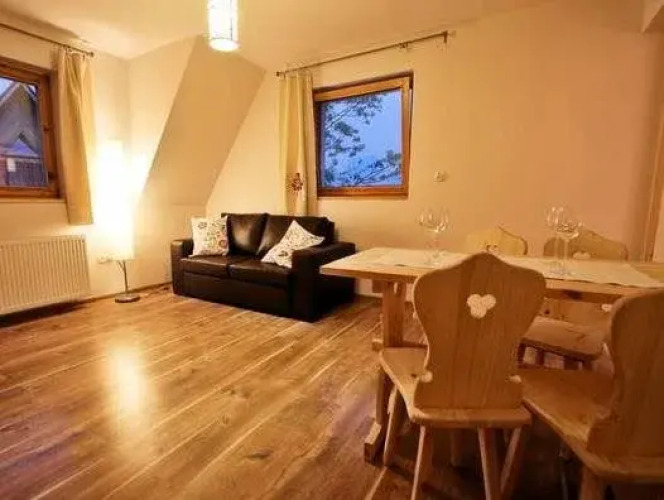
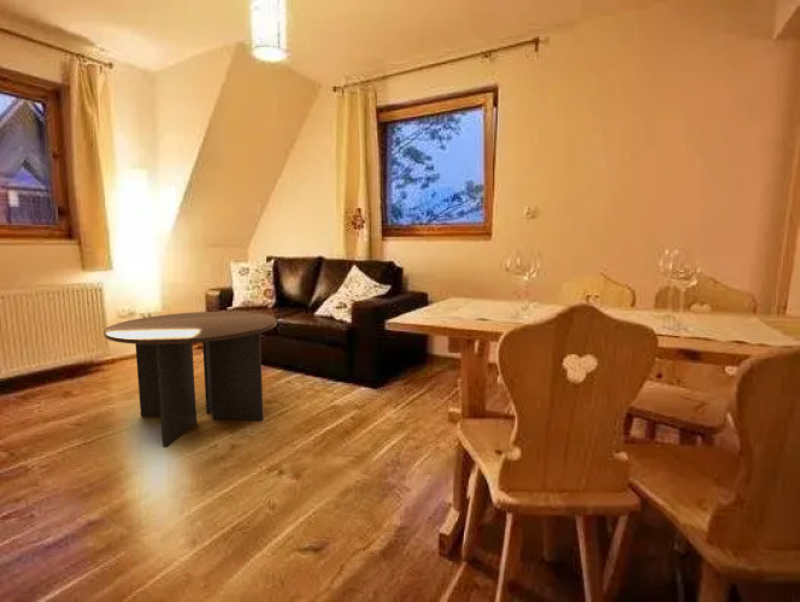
+ coffee table (204, 370)
